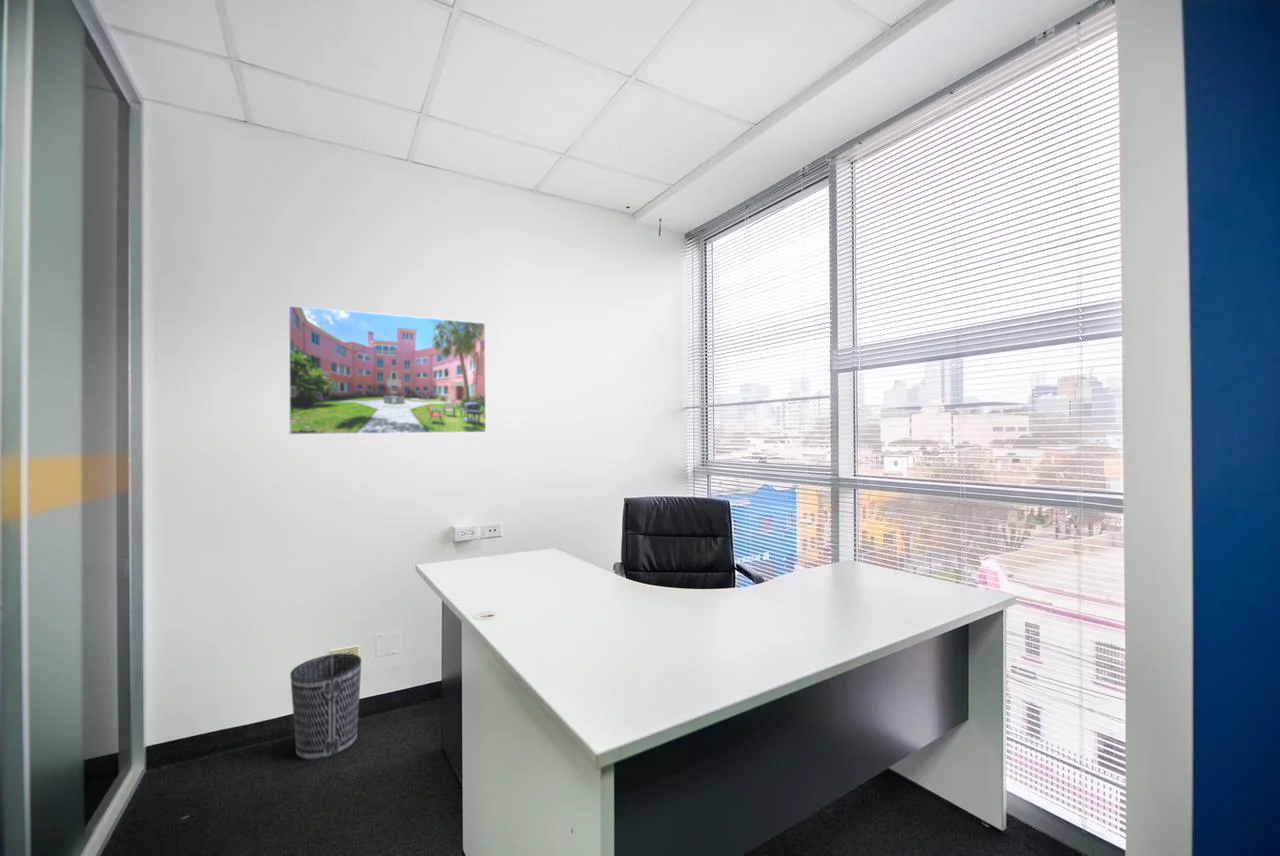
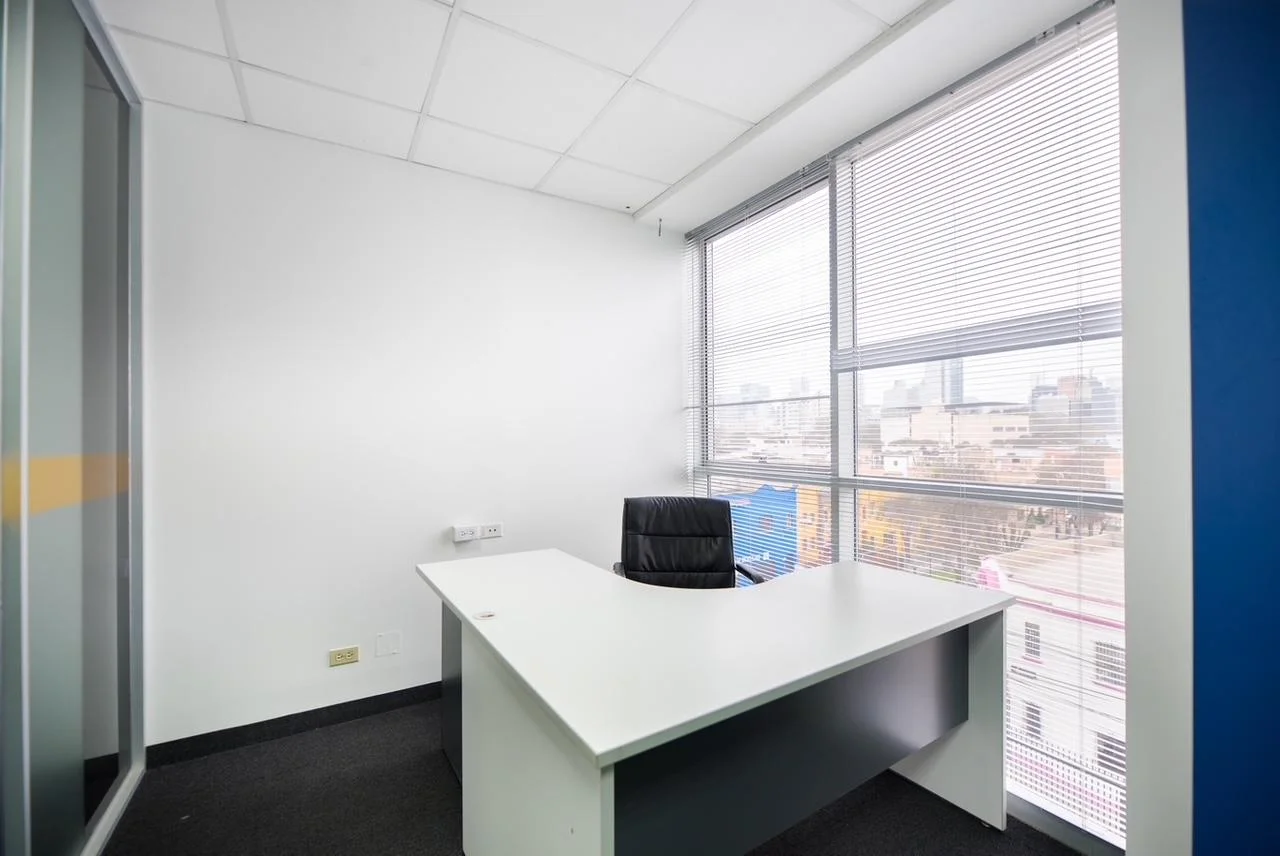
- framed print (395, 374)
- wastebasket (327, 704)
